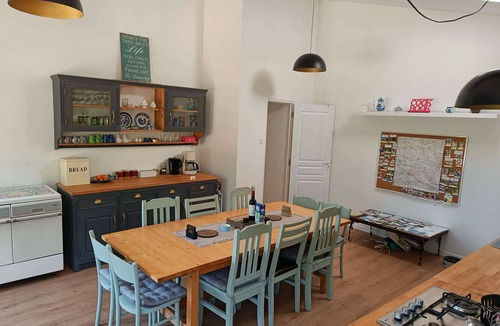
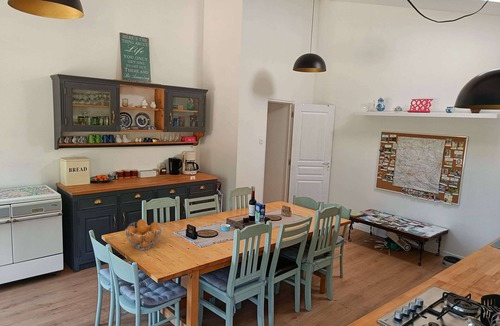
+ fruit basket (143, 234)
